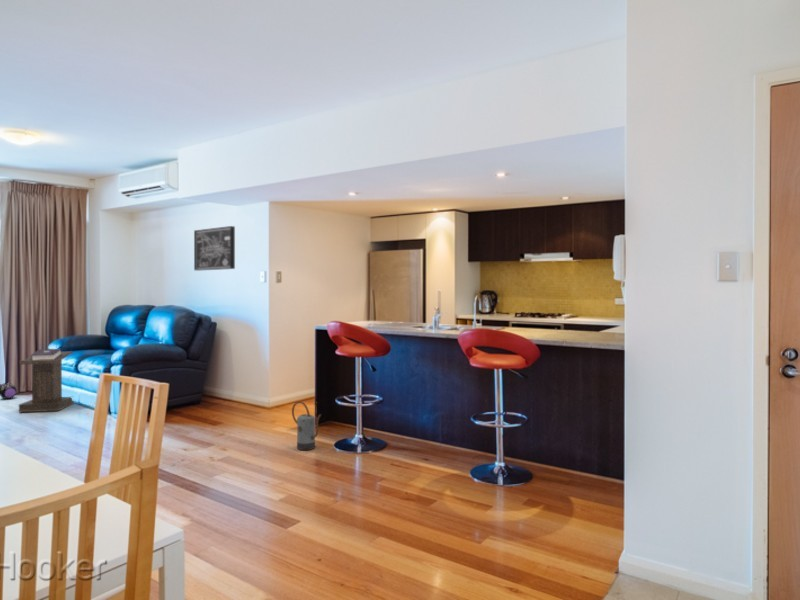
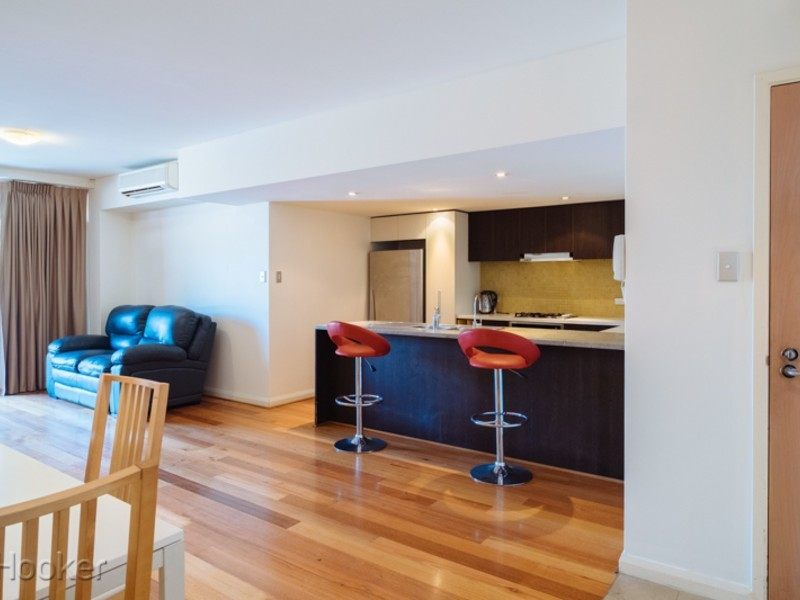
- wall art (213, 249)
- plush toy (8, 389)
- watering can (306, 425)
- lectern (47, 378)
